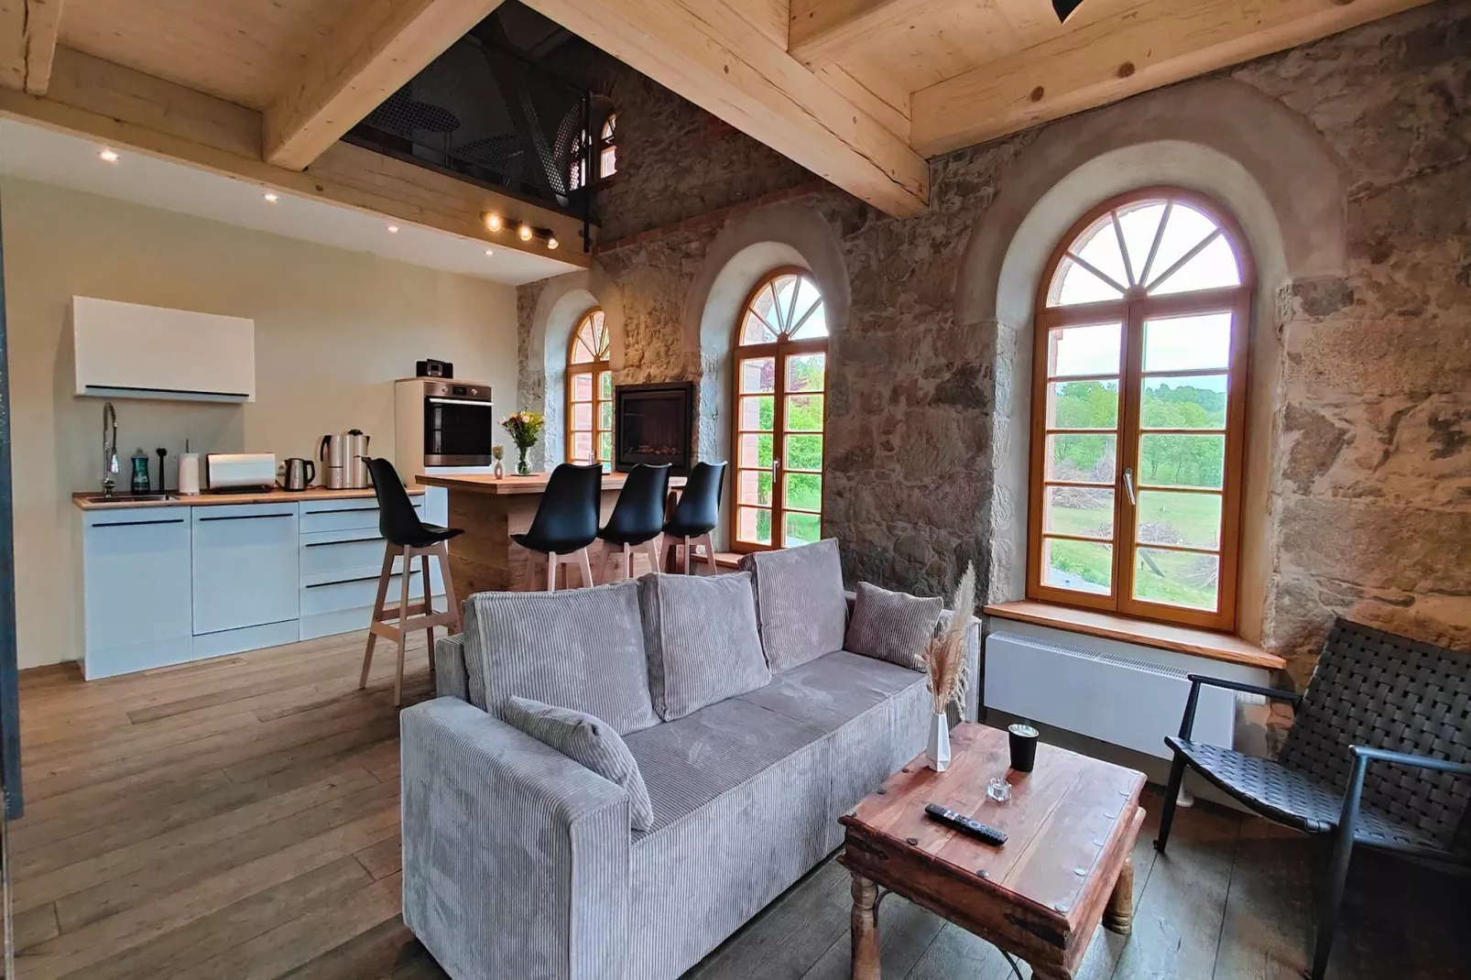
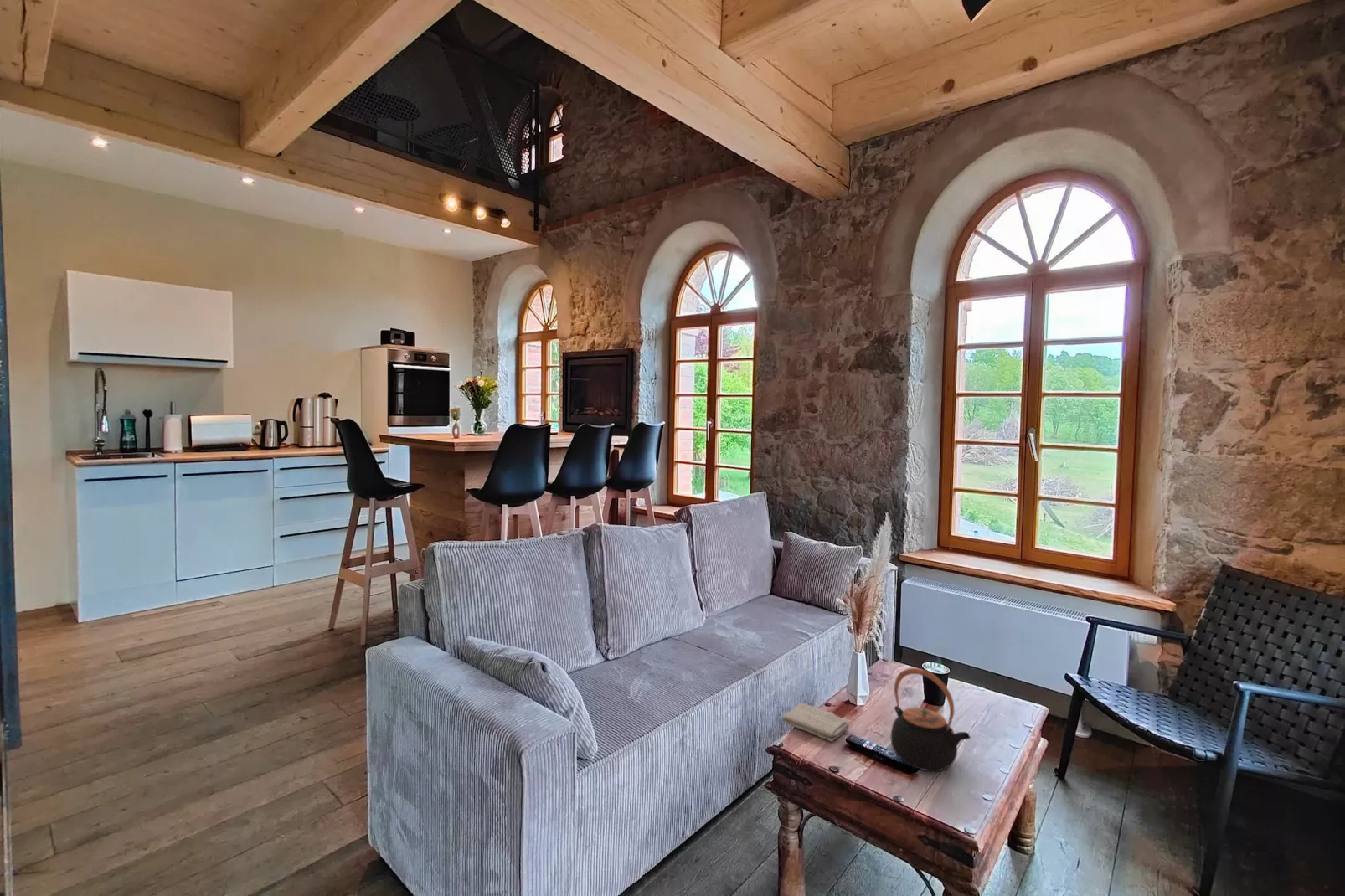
+ washcloth (815, 720)
+ teapot (930, 717)
